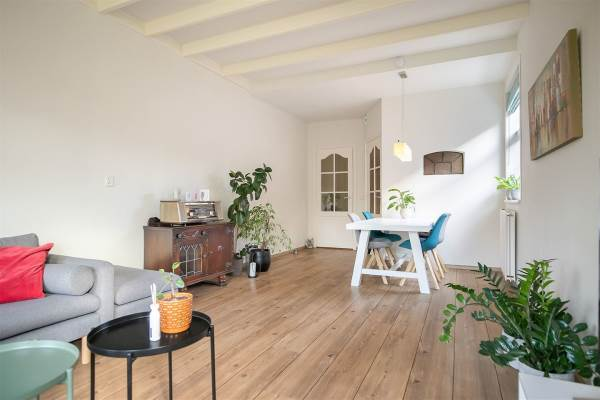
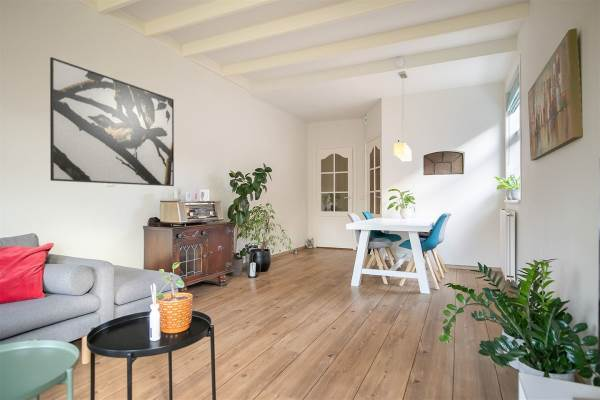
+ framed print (122, 132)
